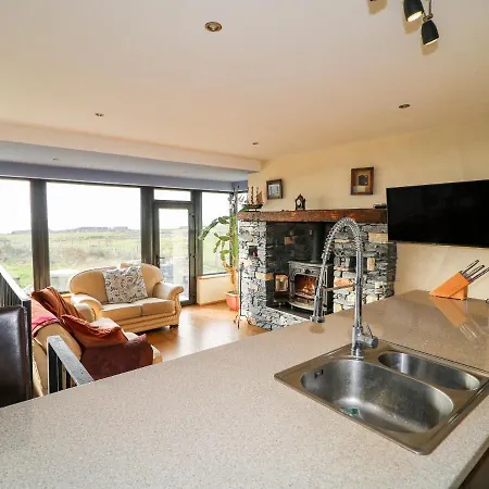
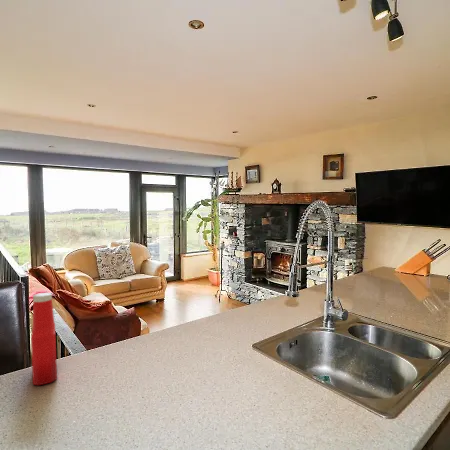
+ soap bottle (43, 334)
